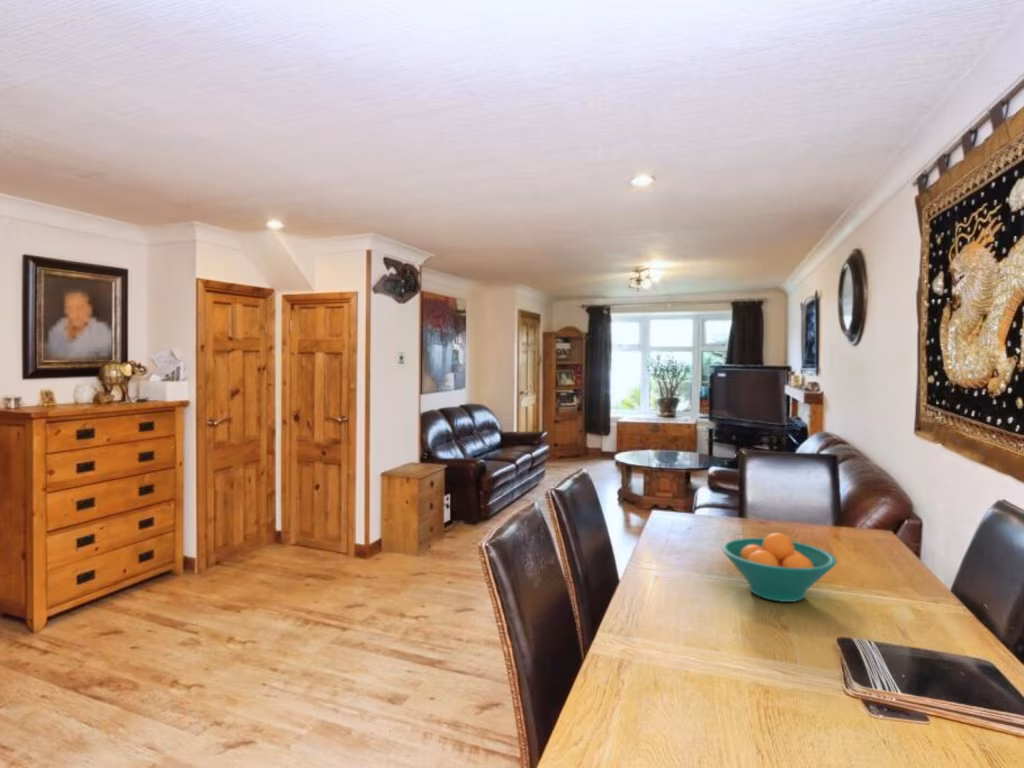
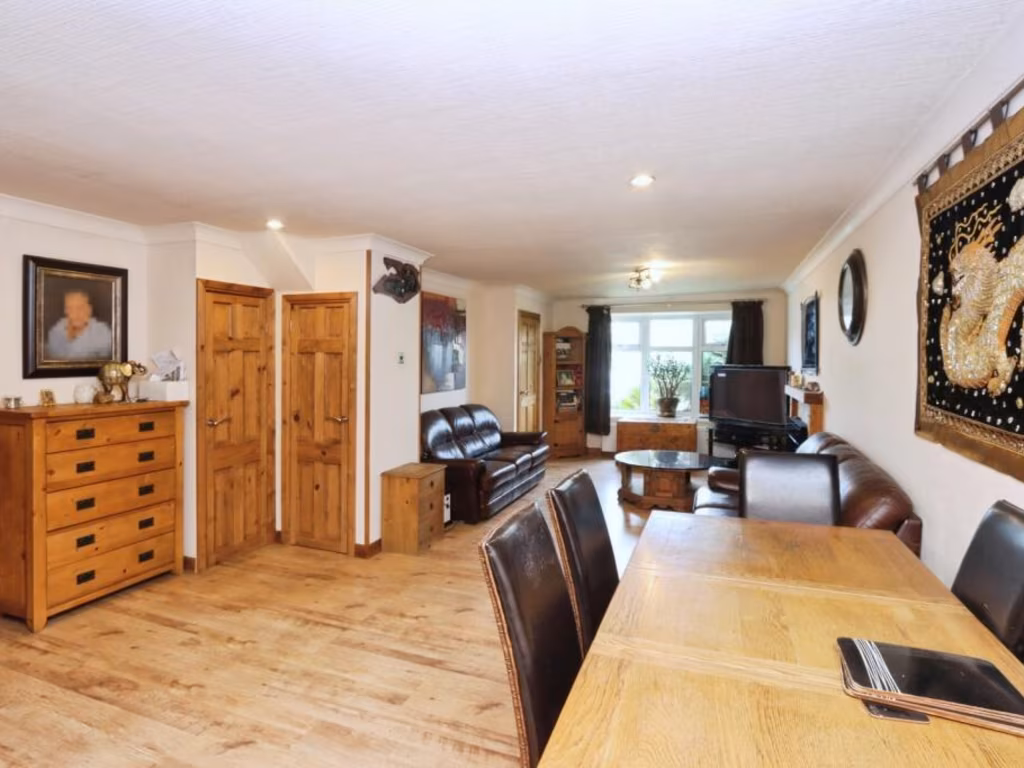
- fruit bowl (776, 563)
